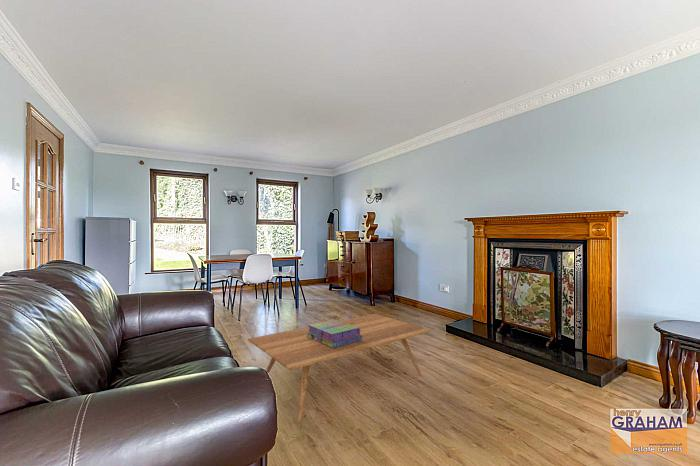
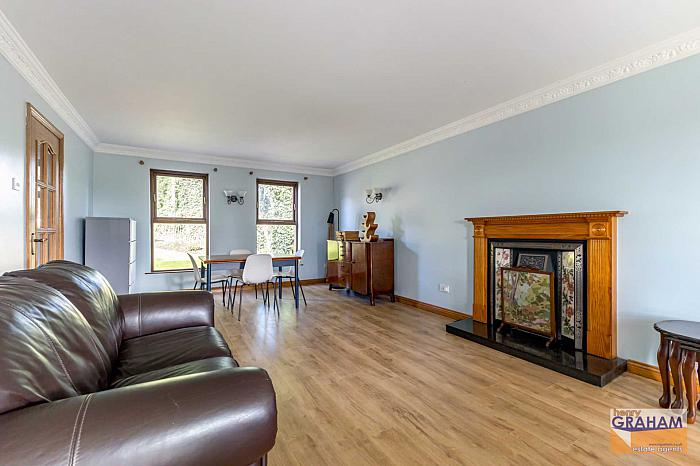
- stack of books (333, 331)
- coffee table (343, 355)
